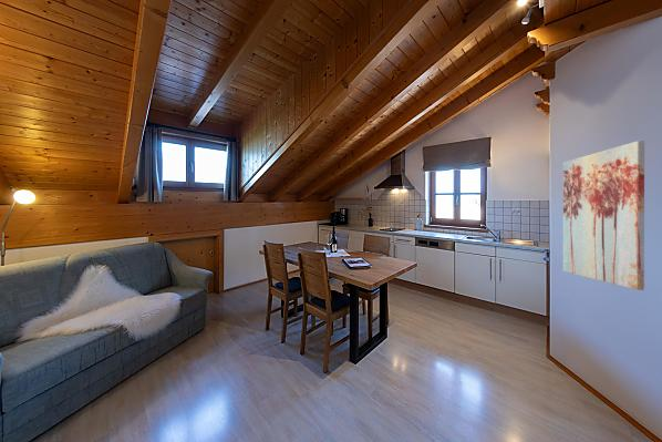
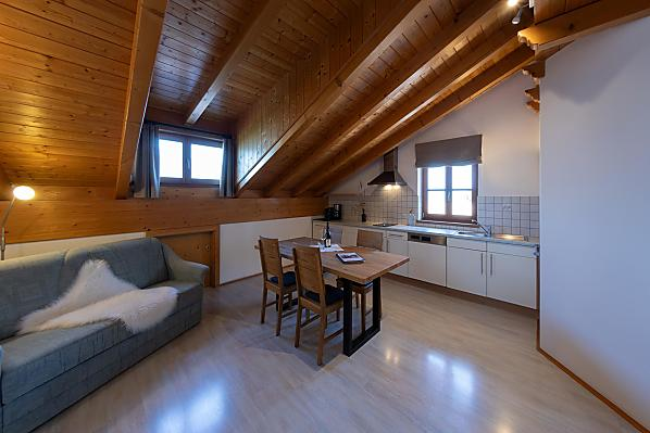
- wall art (597, 216)
